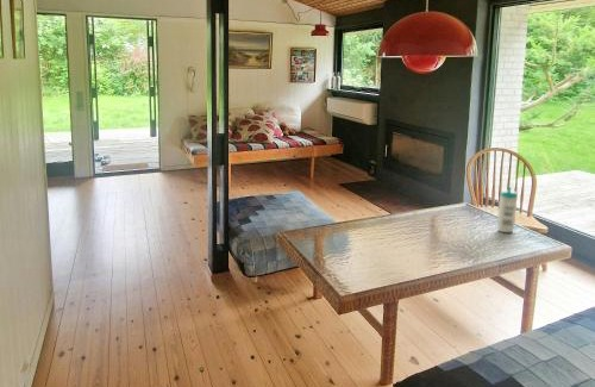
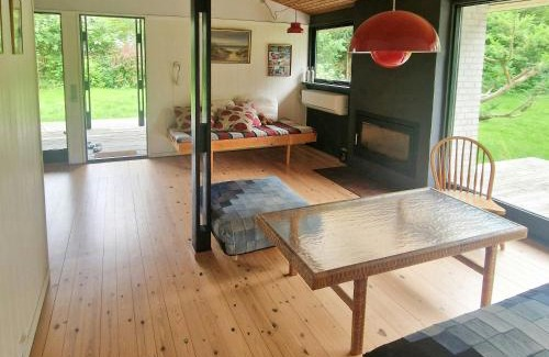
- water bottle (507, 208)
